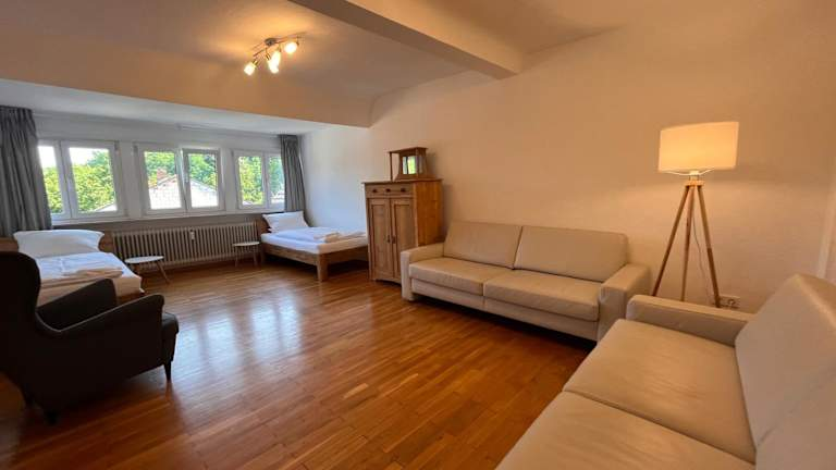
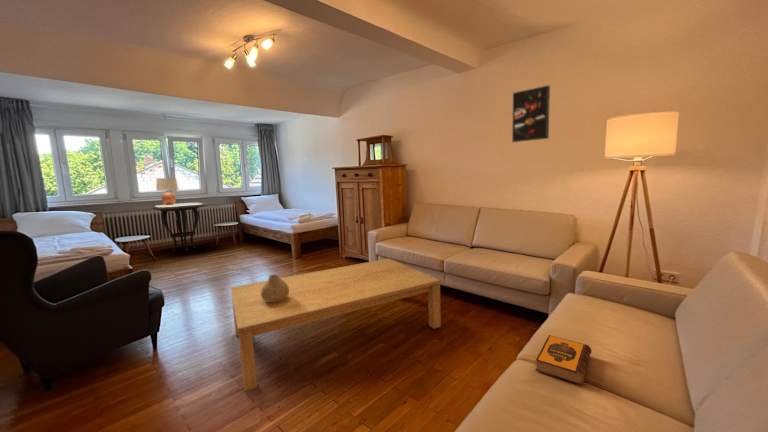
+ lamp (168, 191)
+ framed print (530, 115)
+ side table (183, 227)
+ coffee table (336, 307)
+ hardback book (564, 358)
+ vase (274, 287)
